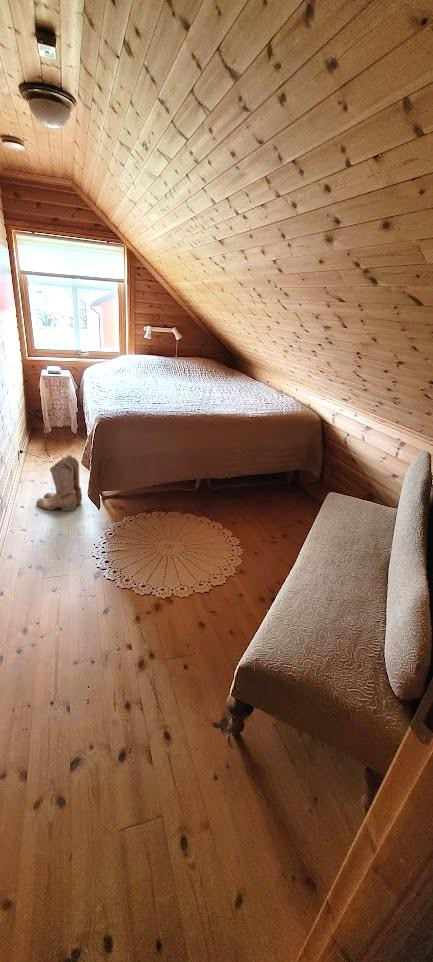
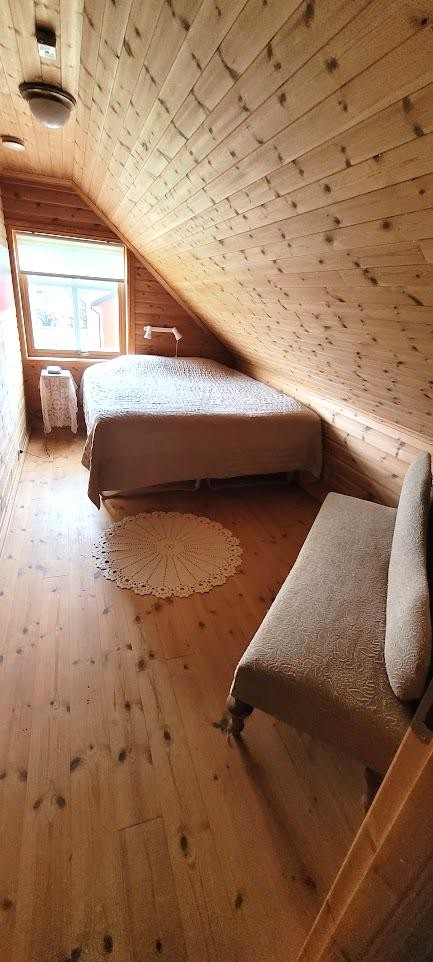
- boots (57, 481)
